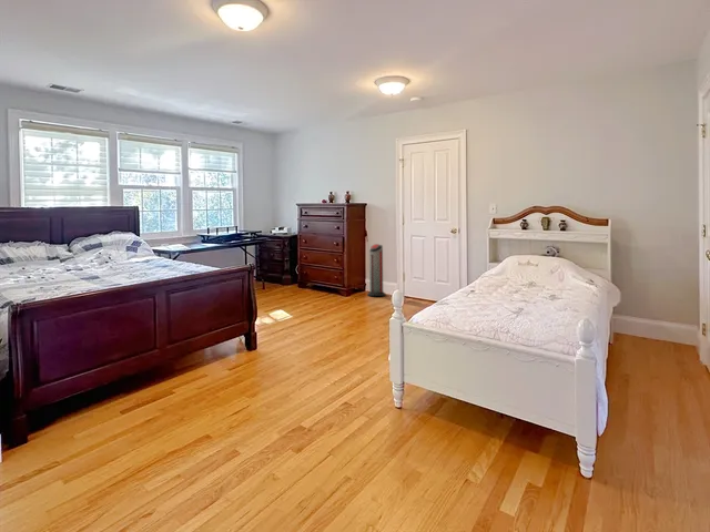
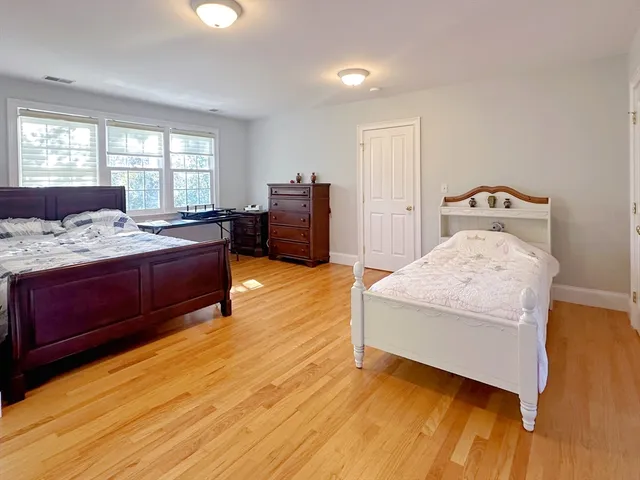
- air purifier (376, 269)
